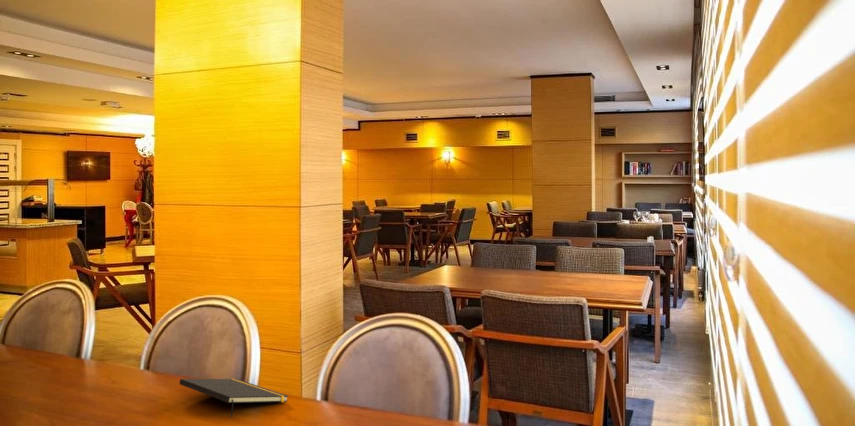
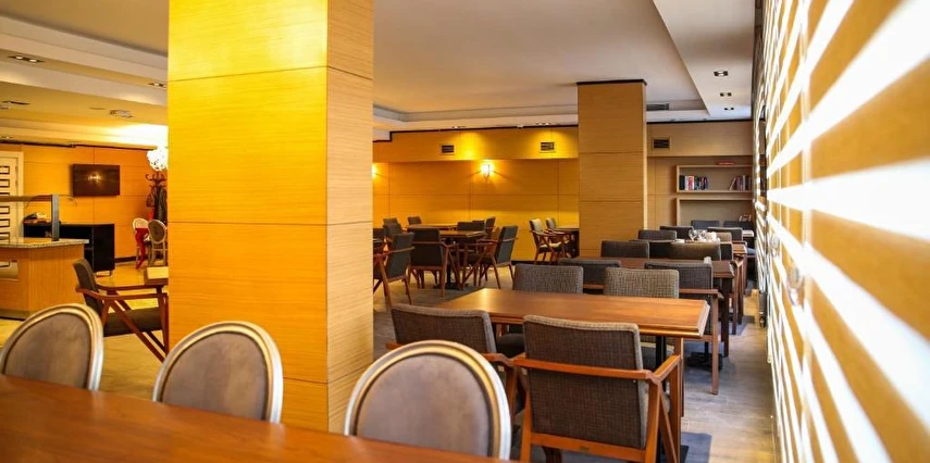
- notepad (233, 390)
